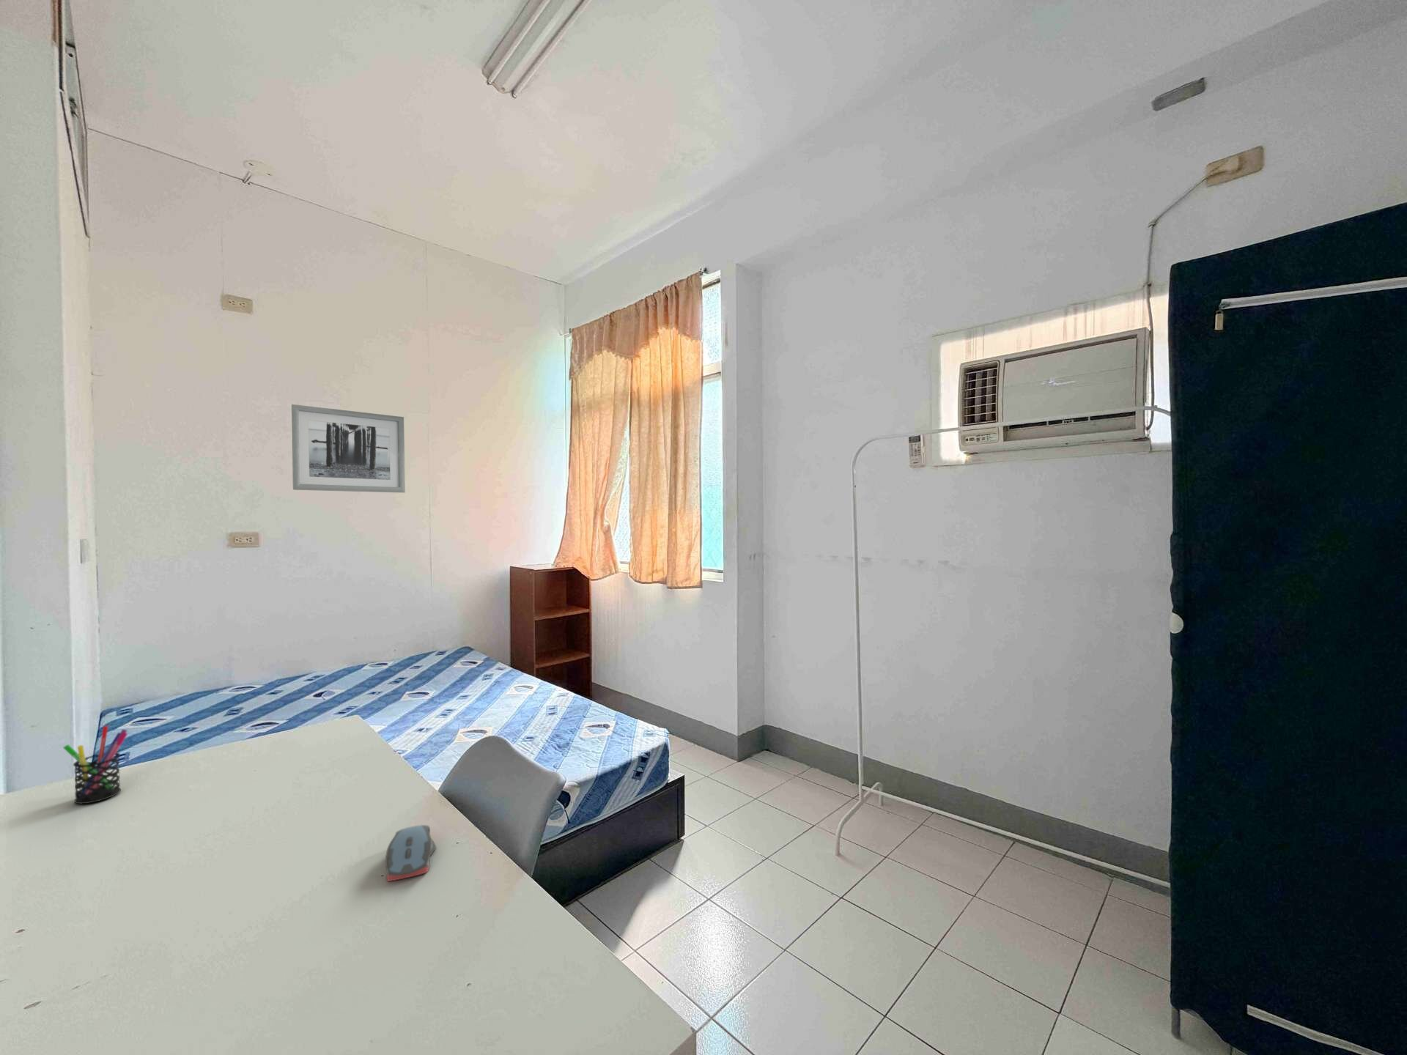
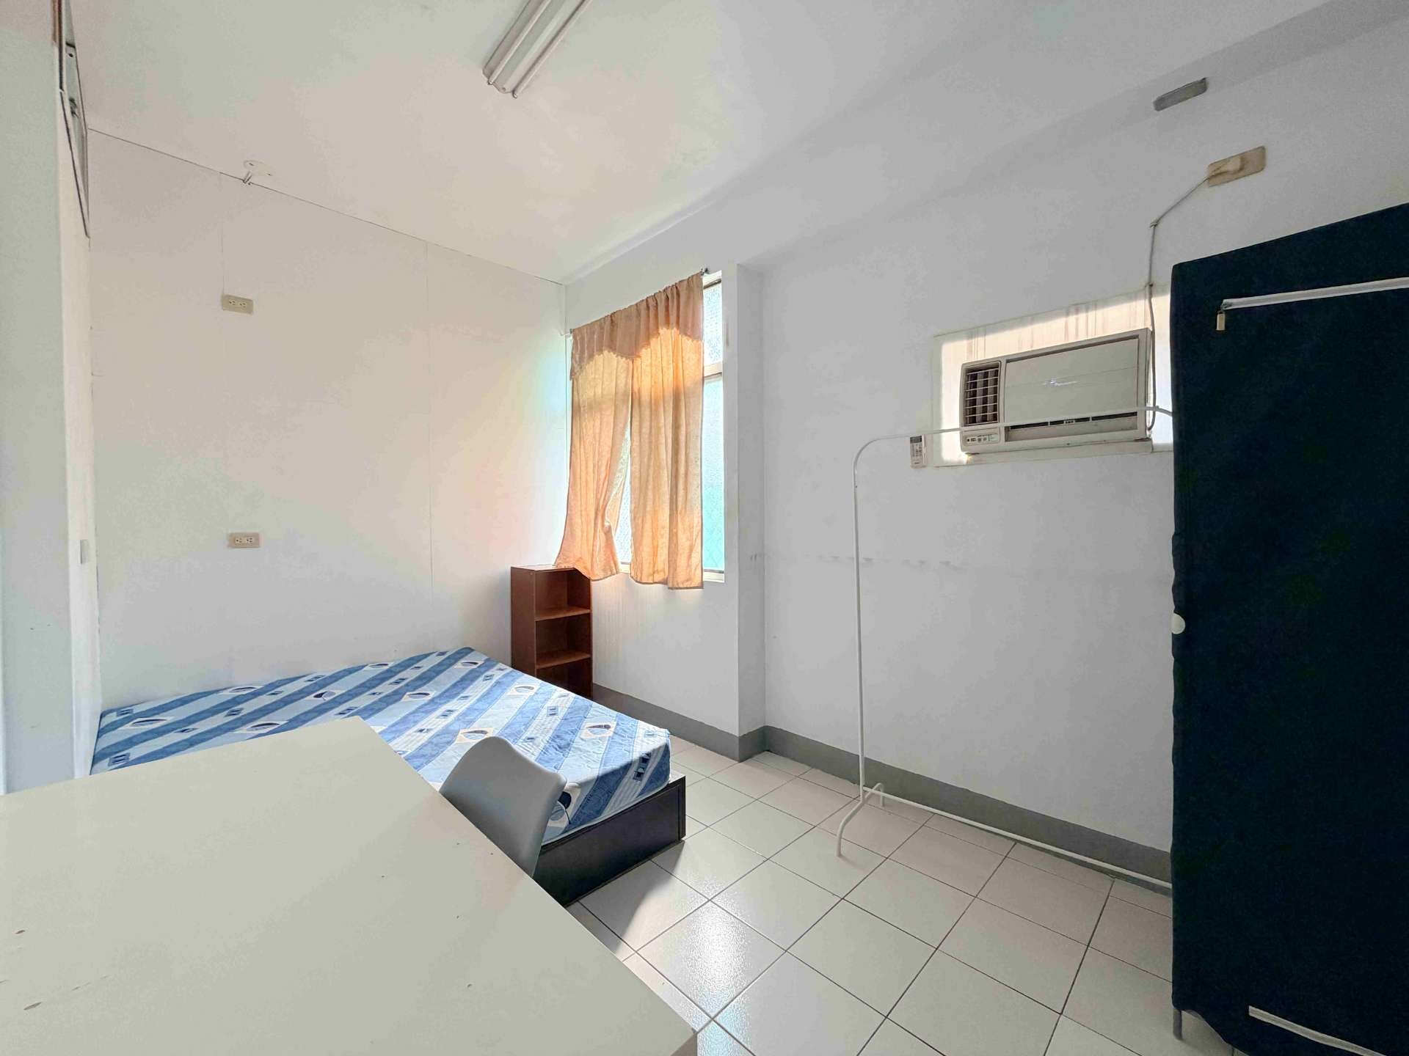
- wall art (351, 451)
- pen holder (93, 764)
- computer mouse (410, 847)
